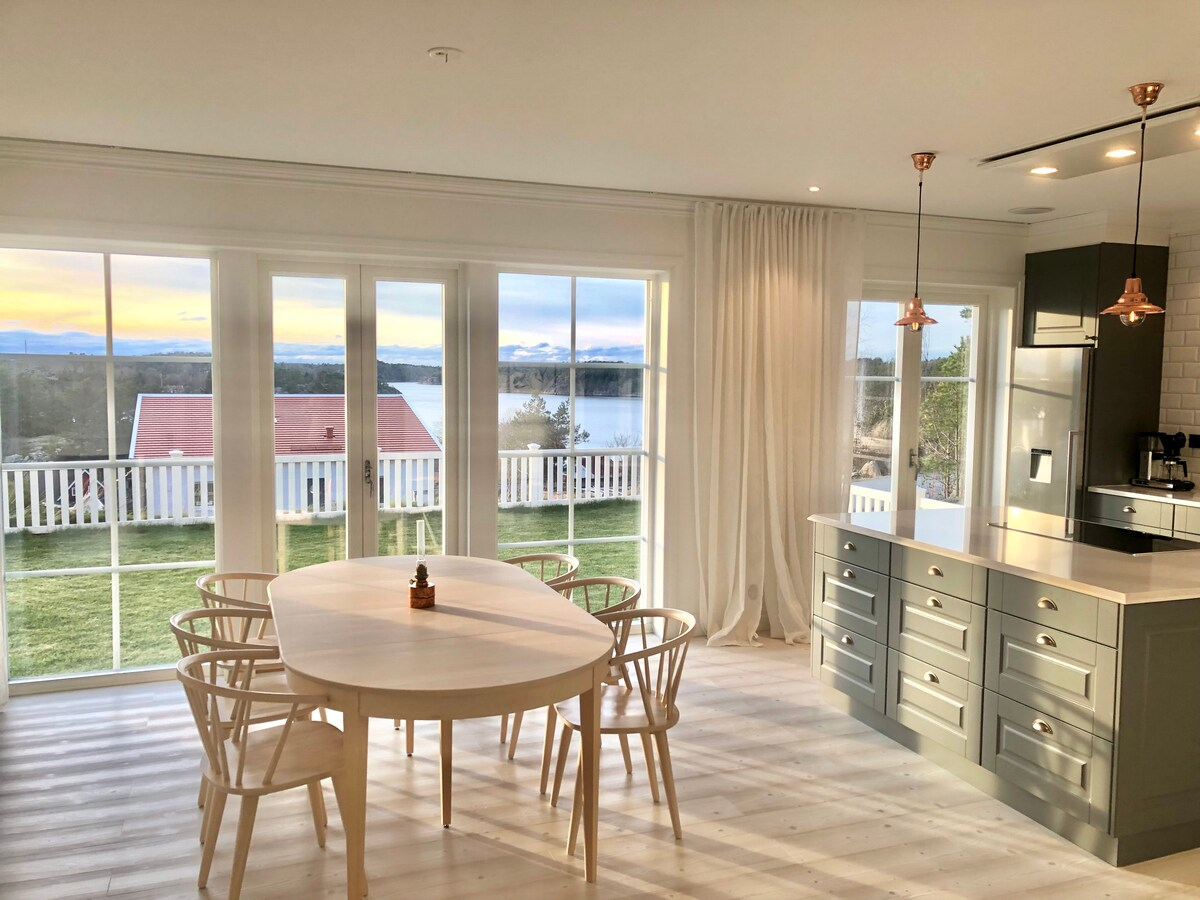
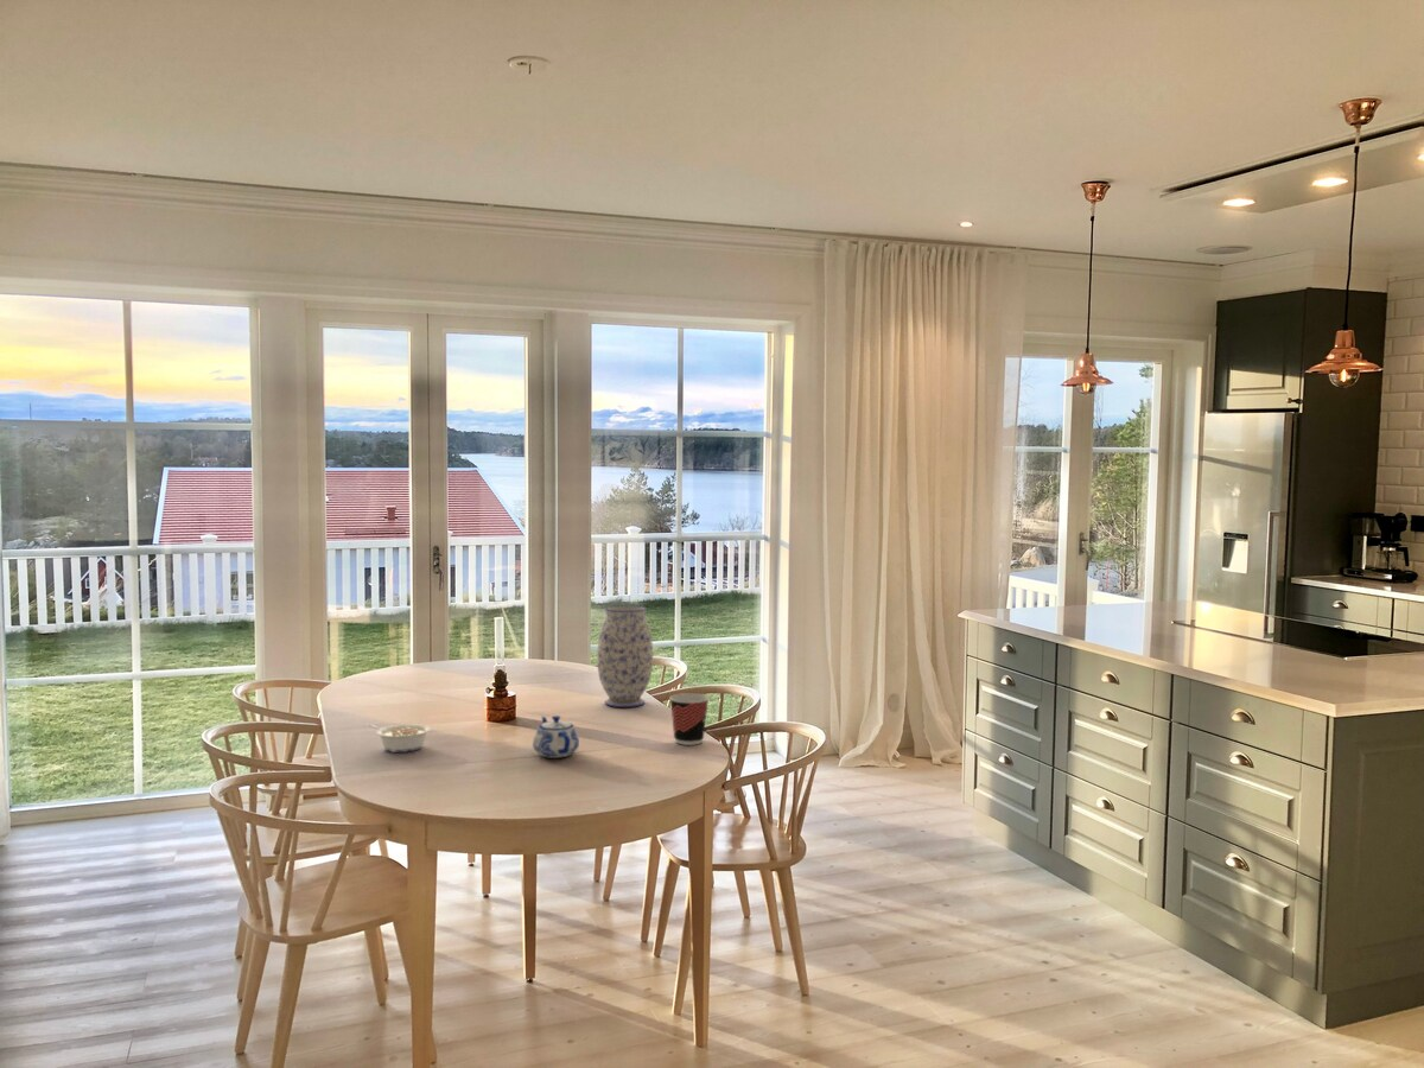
+ legume (401, 737)
+ teapot (554, 733)
+ cup (688, 719)
+ vase (624, 655)
